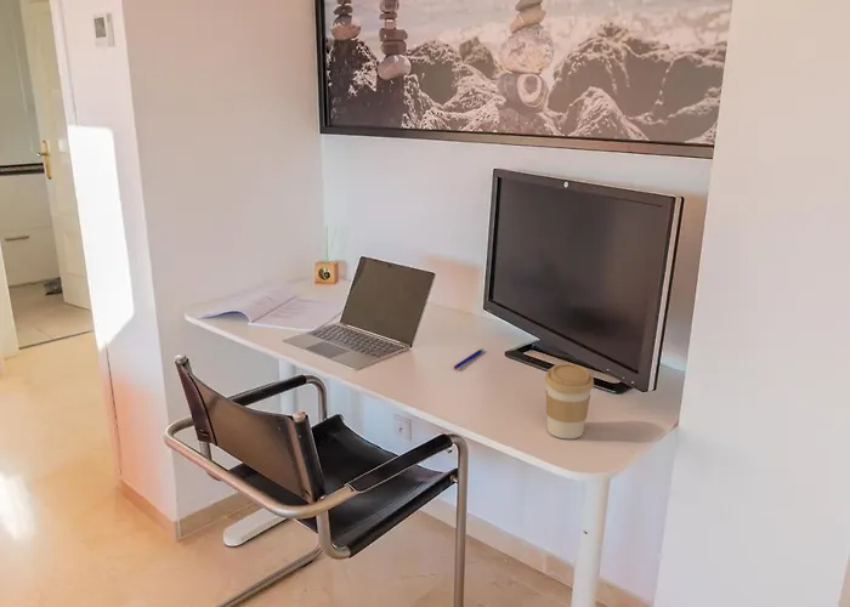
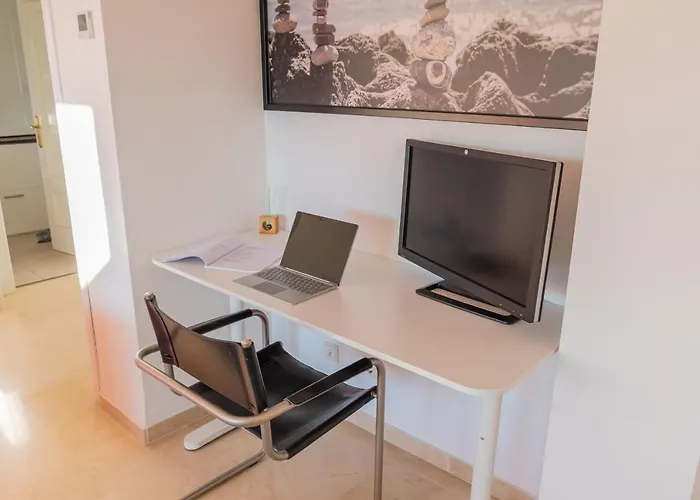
- coffee cup (567, 399)
- pen (469, 358)
